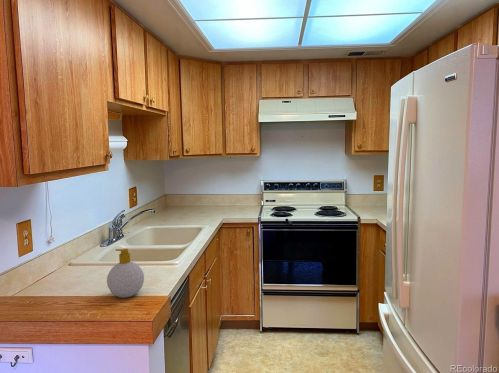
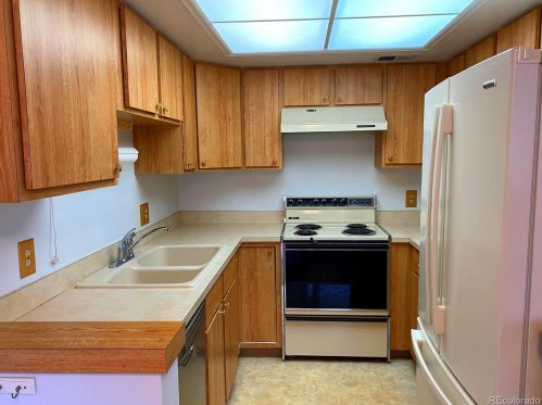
- soap bottle (125, 272)
